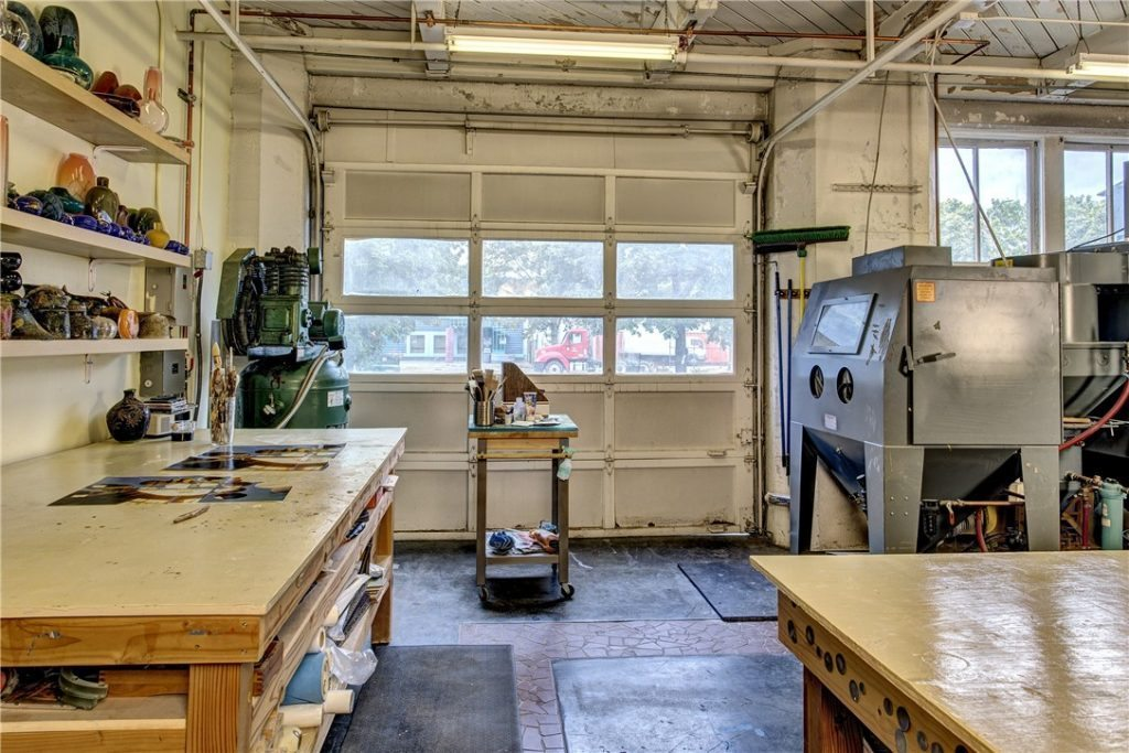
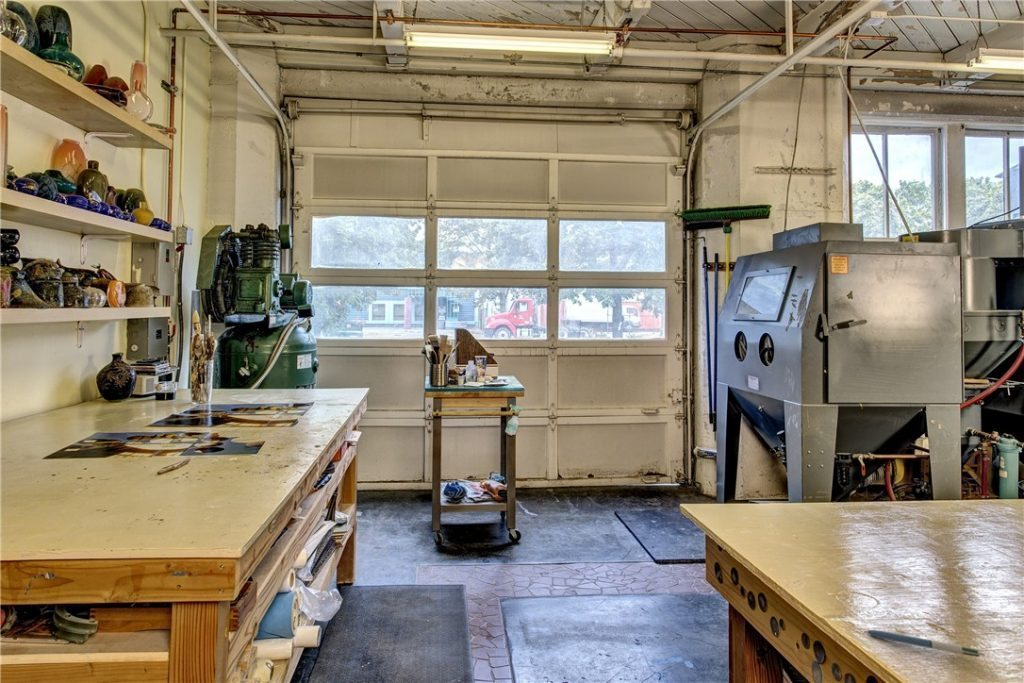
+ pen (921, 641)
